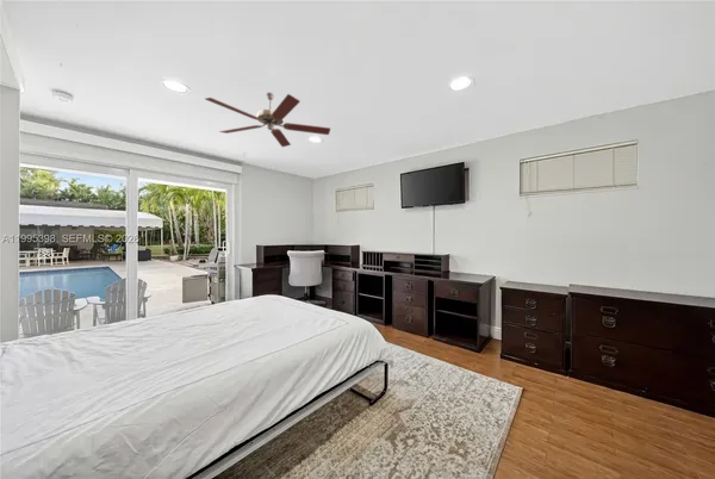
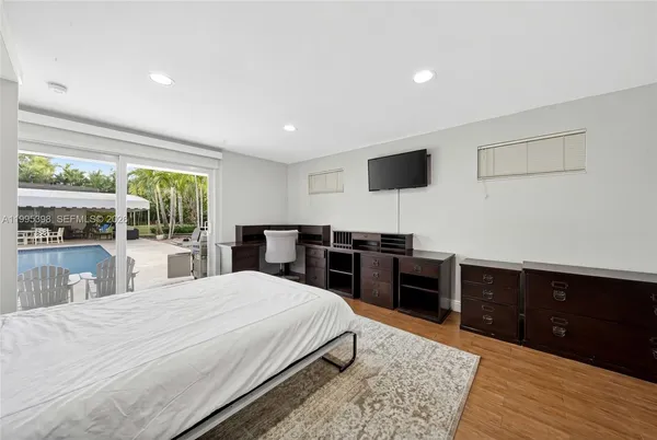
- ceiling fan (274, 112)
